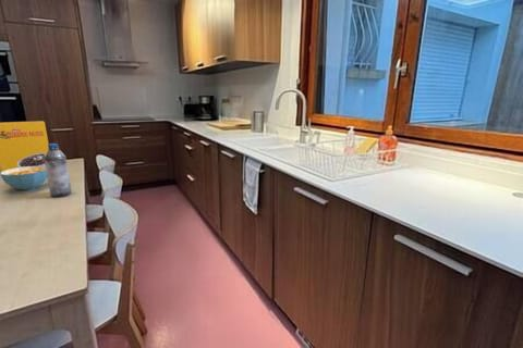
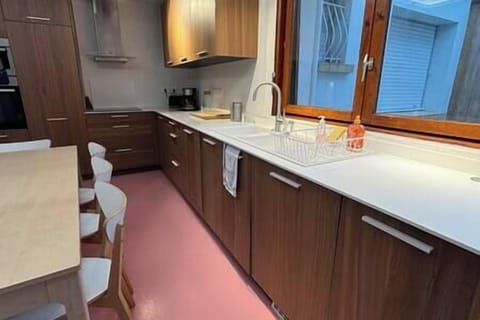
- cereal bowl (26, 178)
- cereal box (23, 146)
- water bottle (57, 170)
